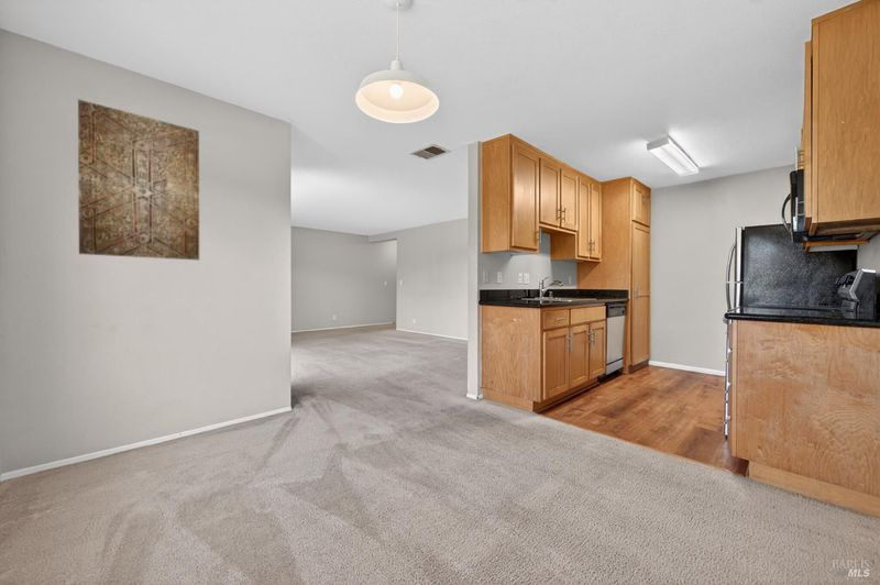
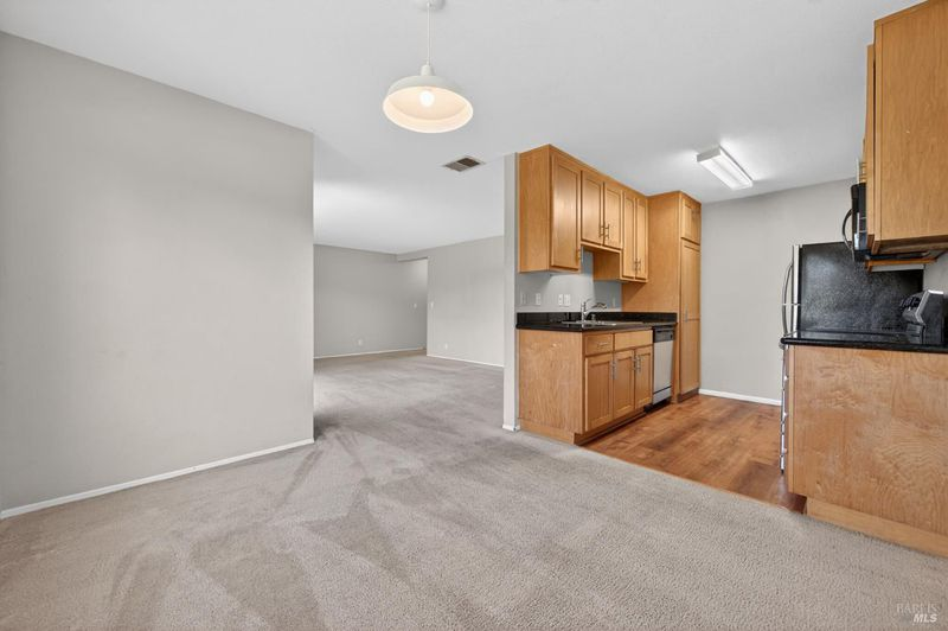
- wall art (143, 187)
